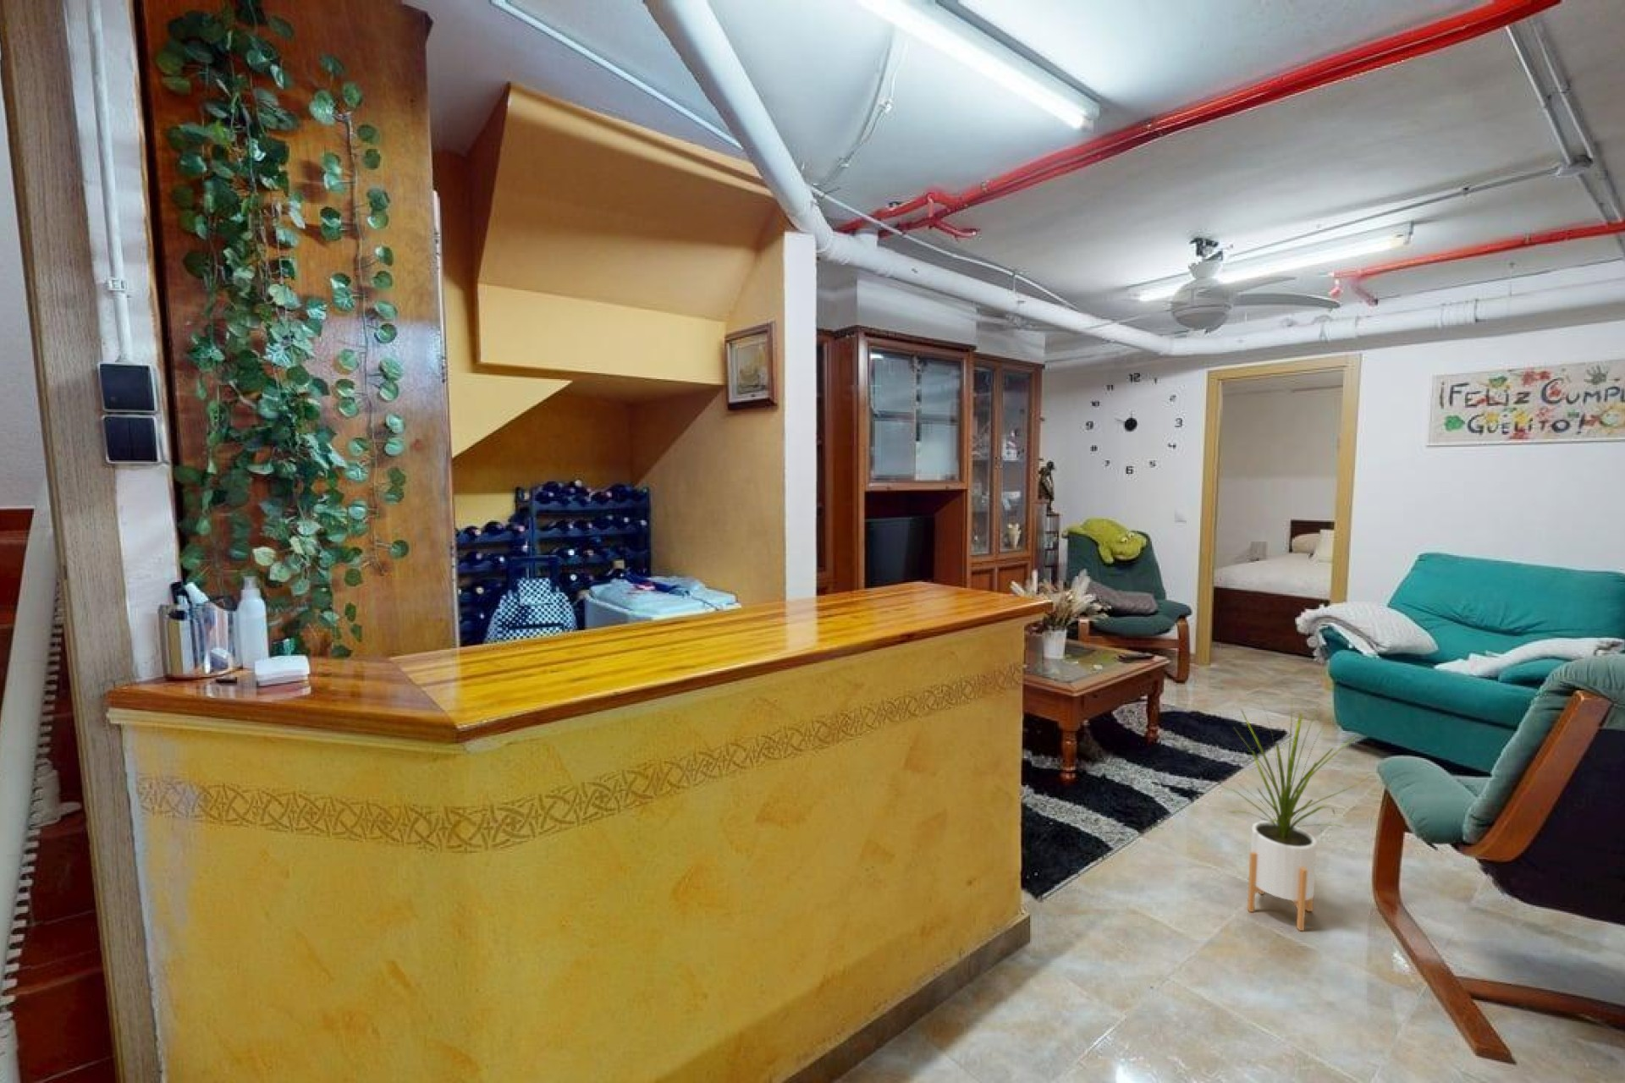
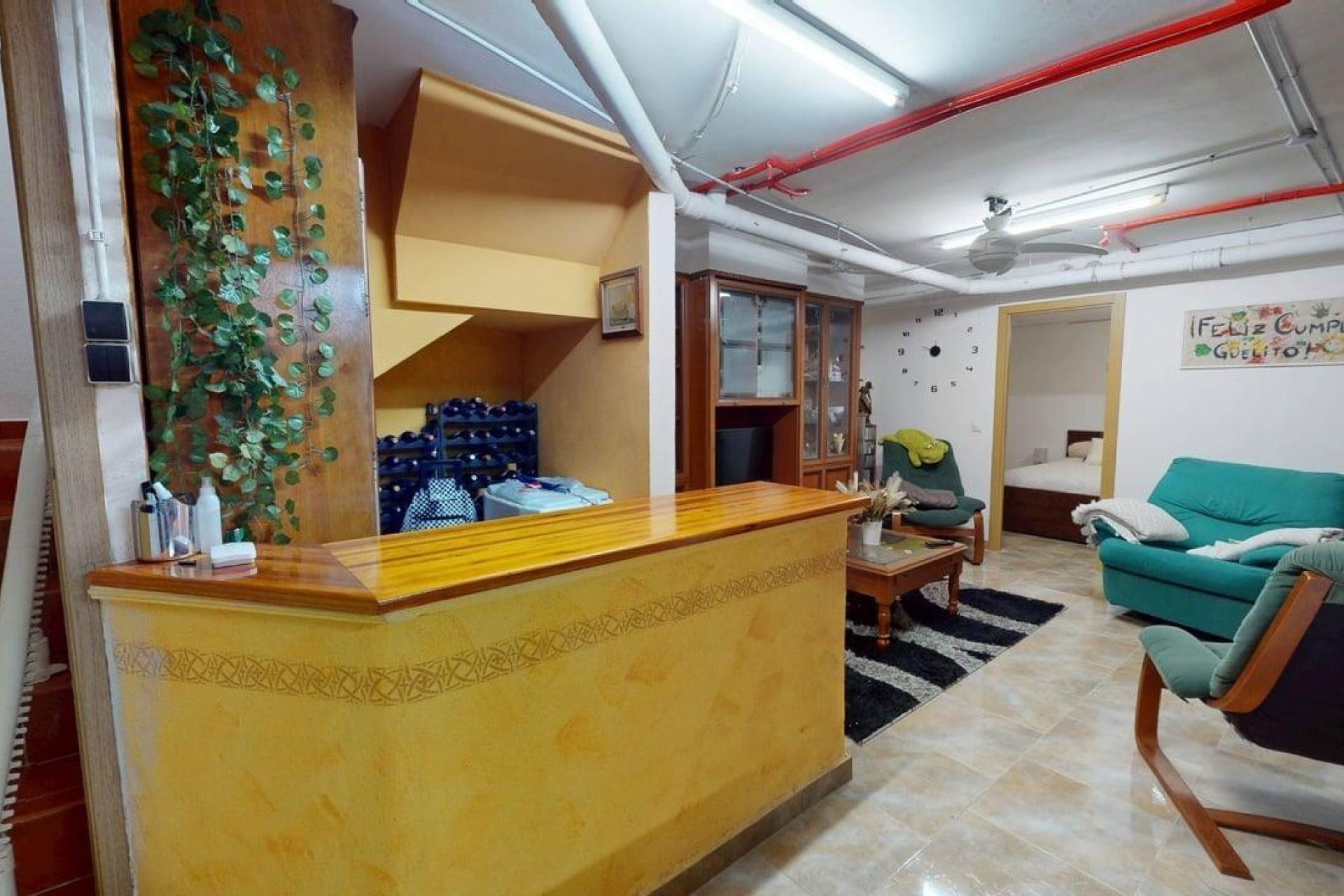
- house plant (1280, 807)
